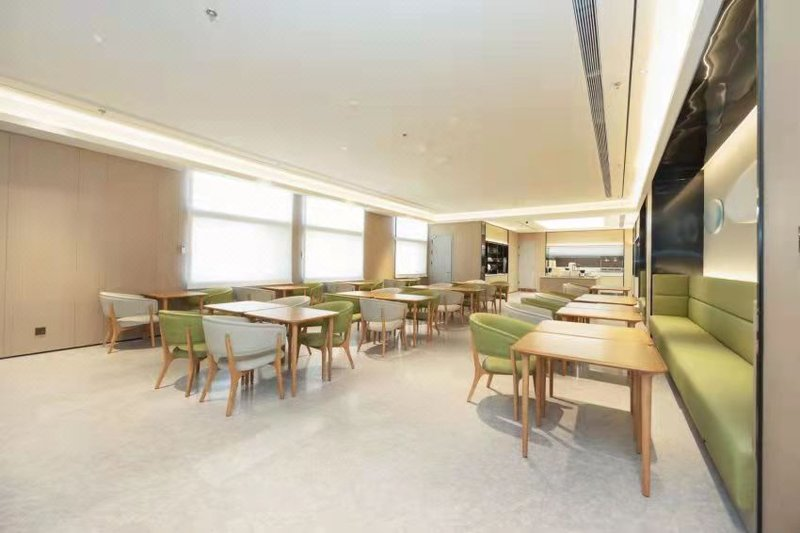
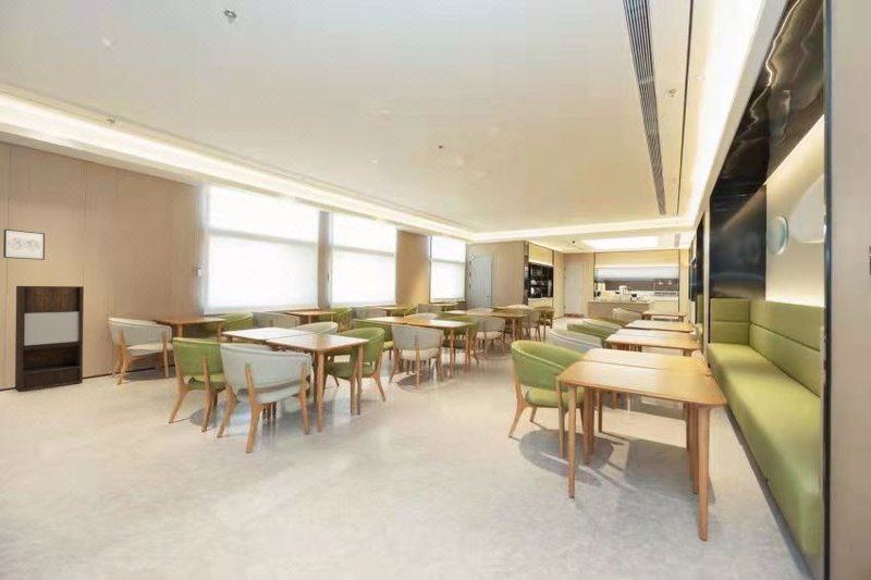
+ wall art (24, 245)
+ shelving unit (50, 335)
